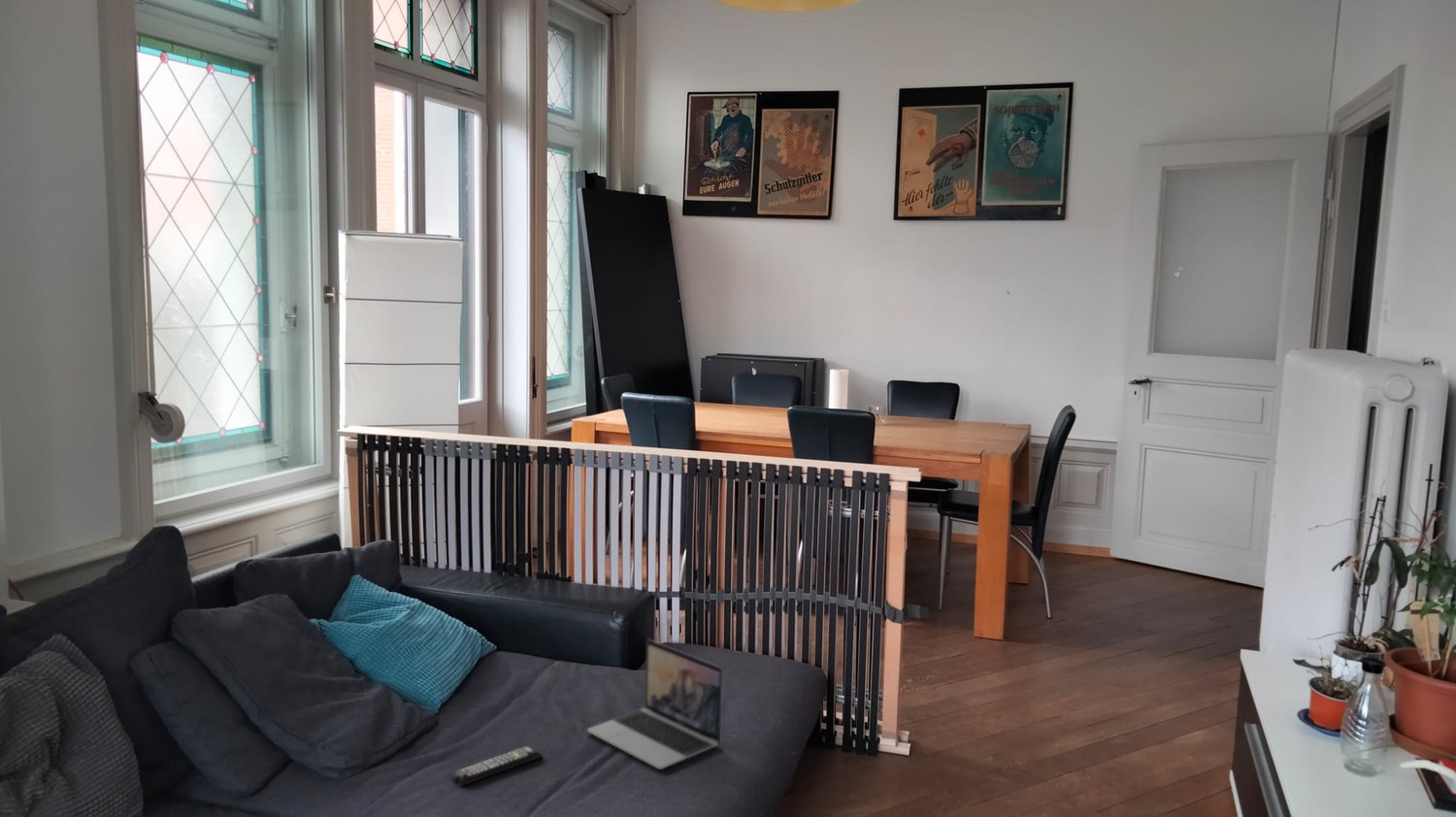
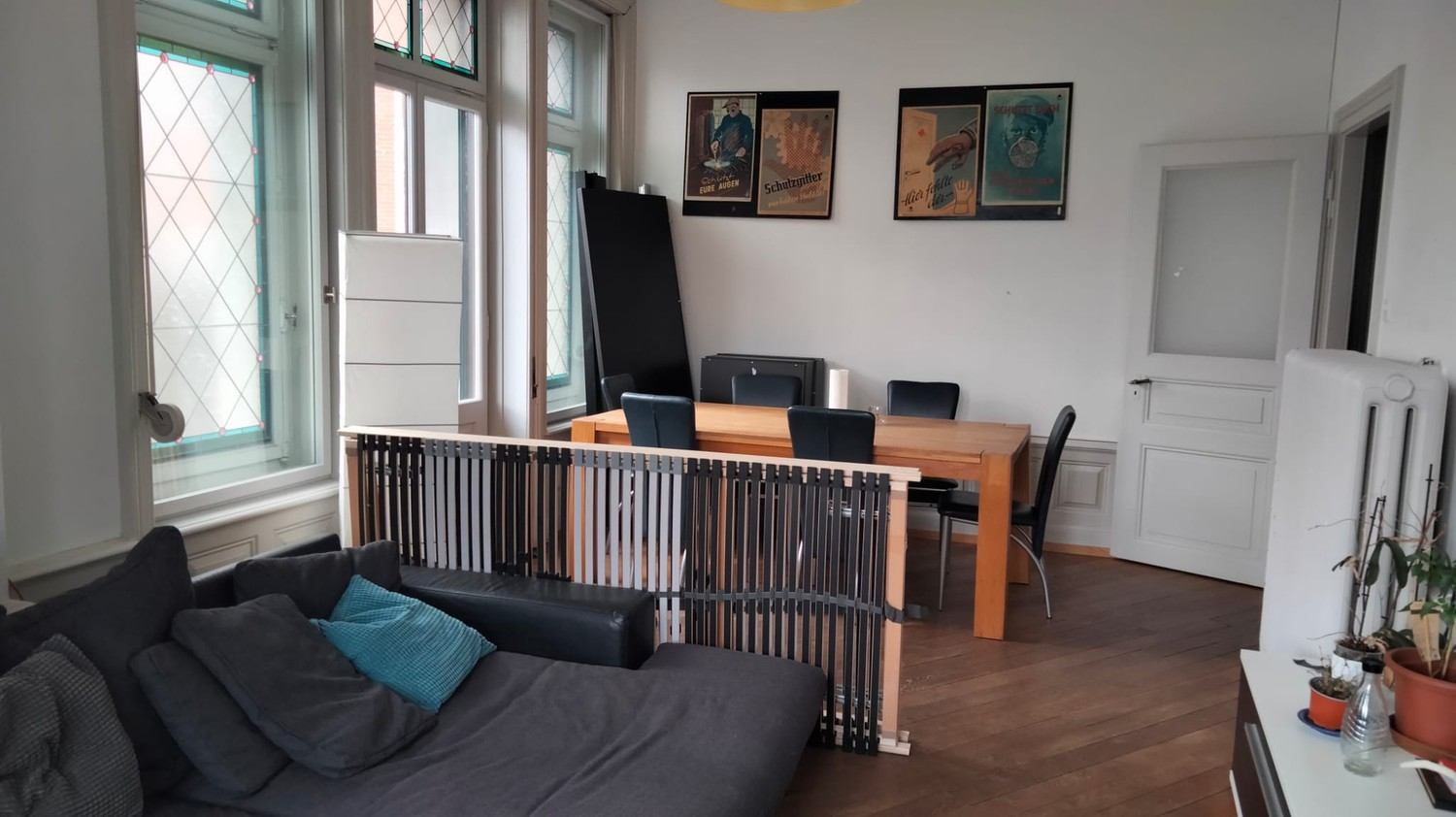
- laptop (653, 701)
- remote control (498, 765)
